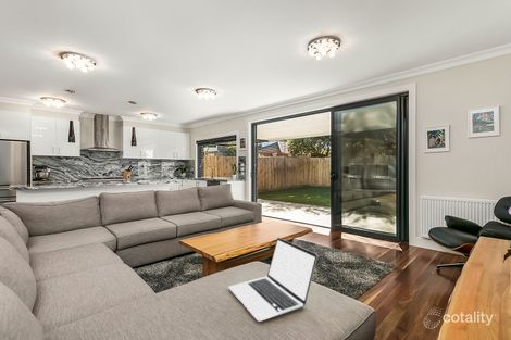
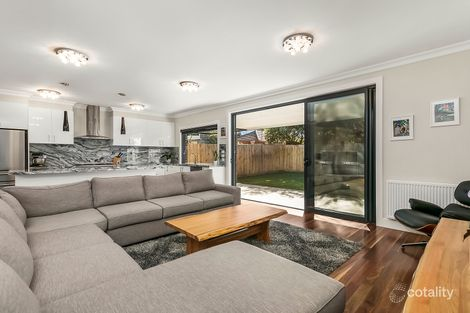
- laptop (270, 272)
